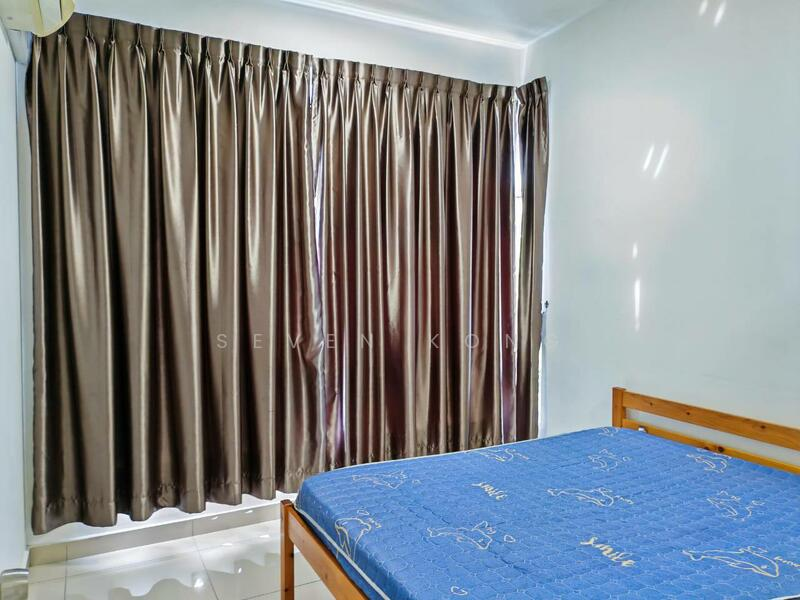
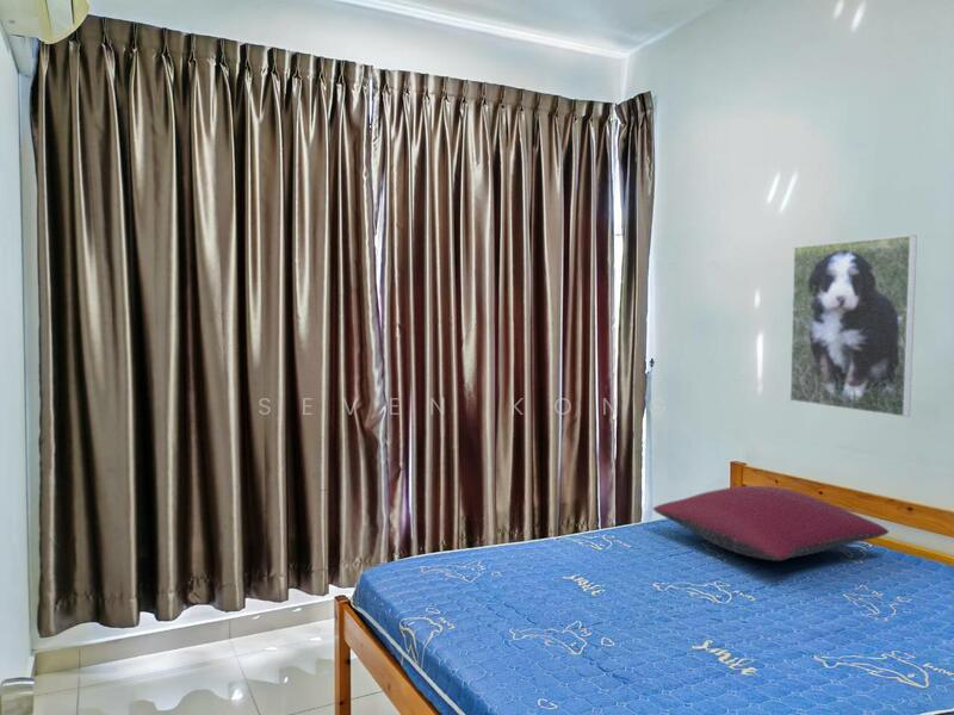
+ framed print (847, 325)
+ pillow (763, 518)
